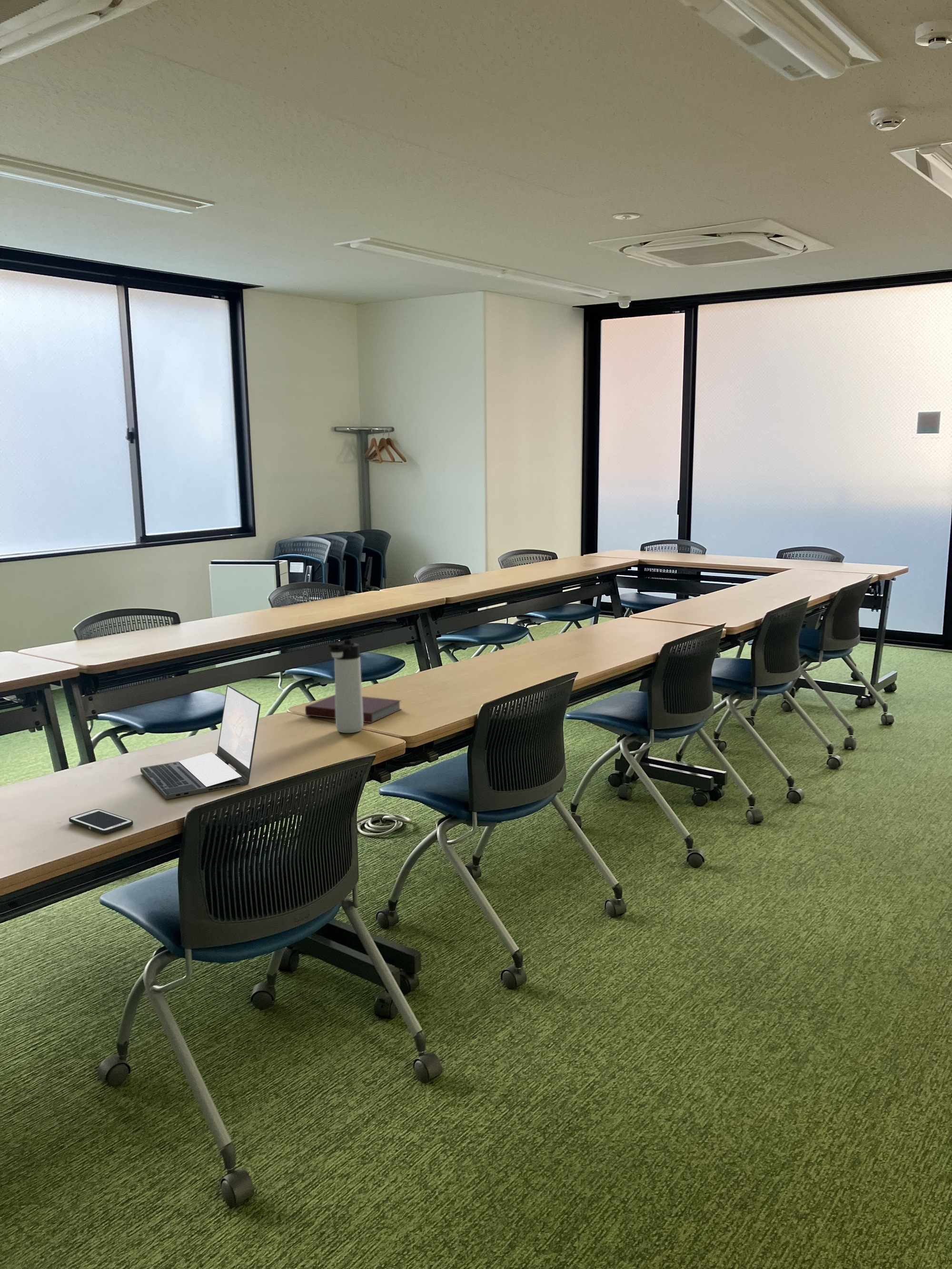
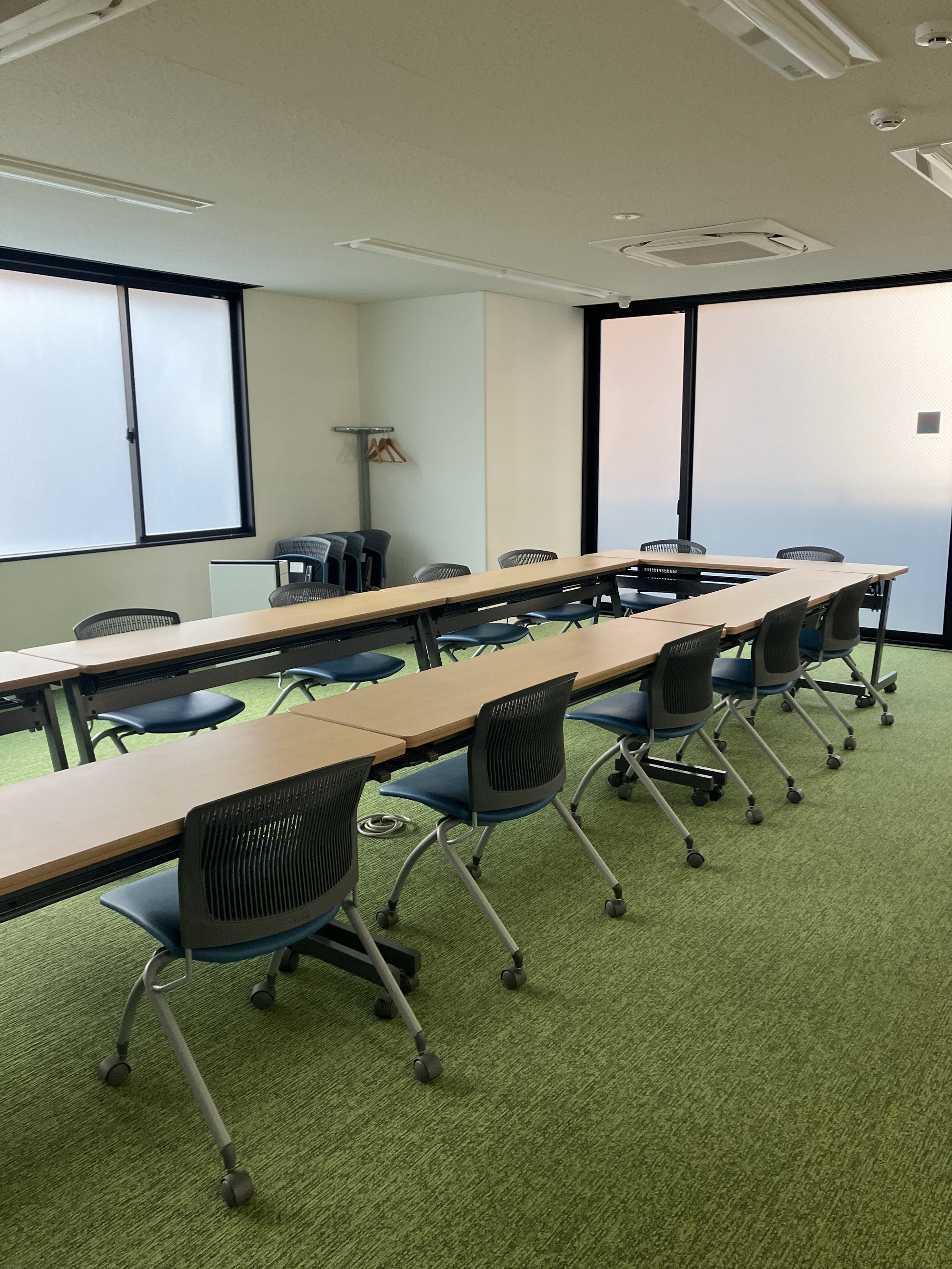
- notebook (363, 708)
- cell phone (101, 821)
- laptop (204, 754)
- thermos bottle (345, 686)
